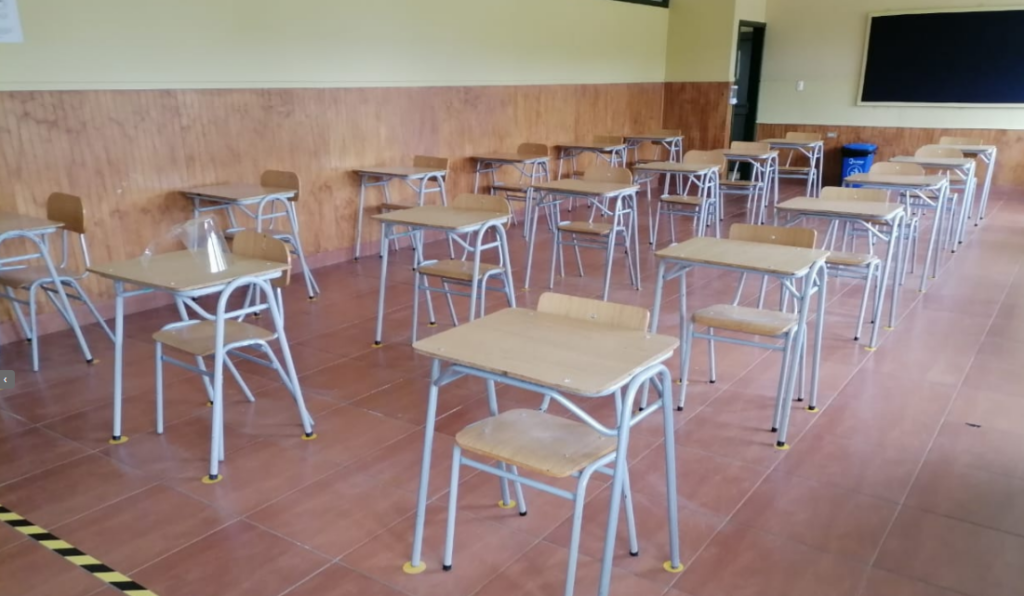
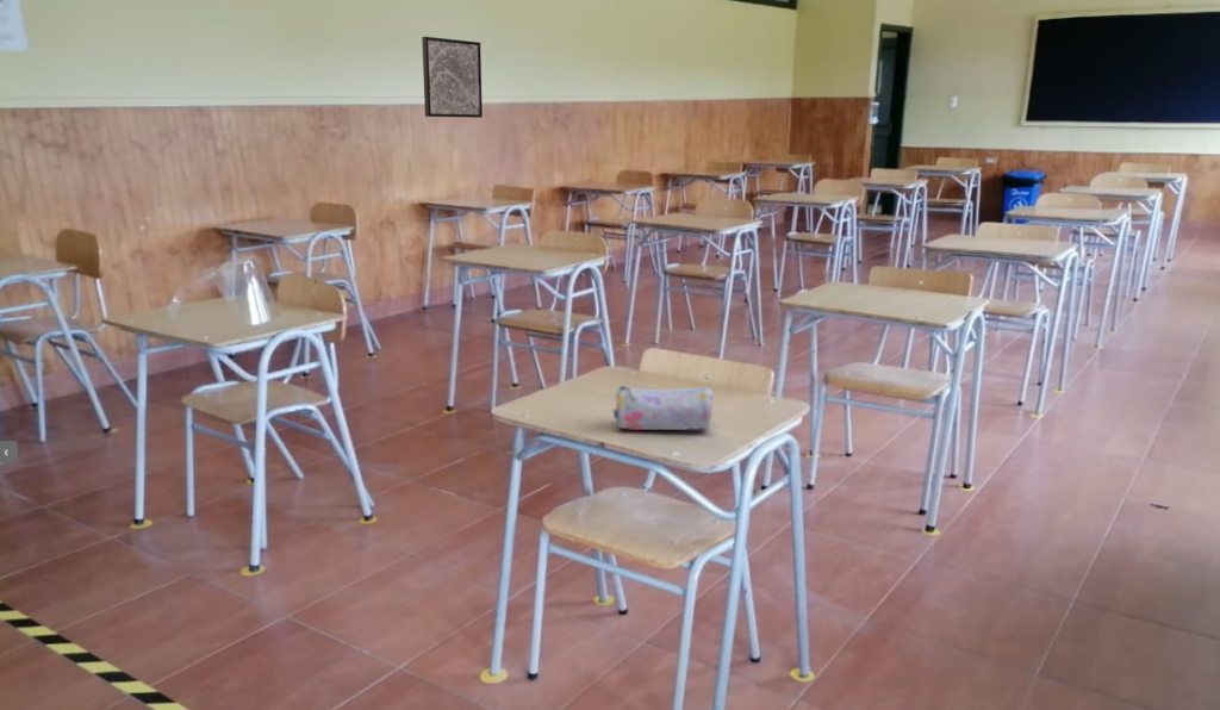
+ wall art (453, 79)
+ pencil case (662, 406)
